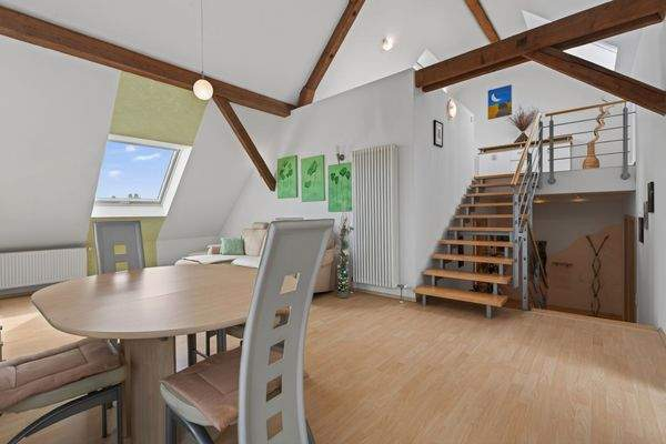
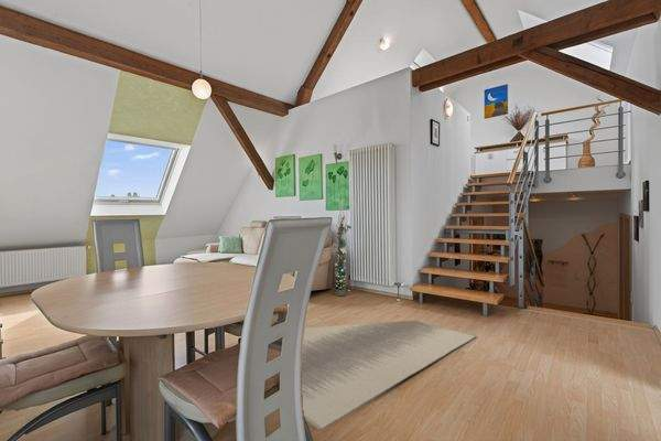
+ rug (354, 345)
